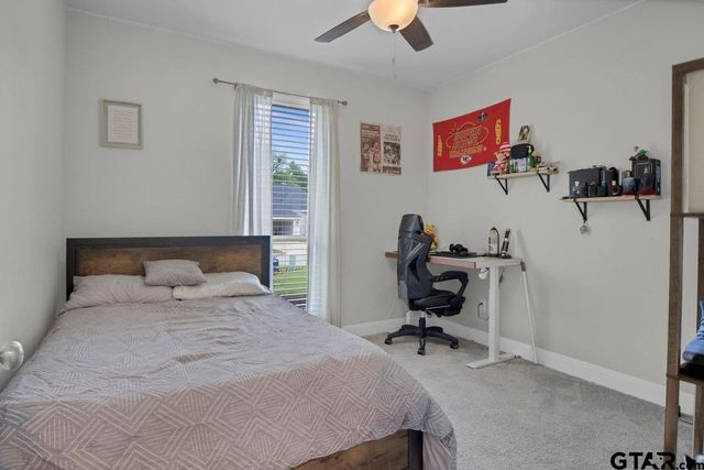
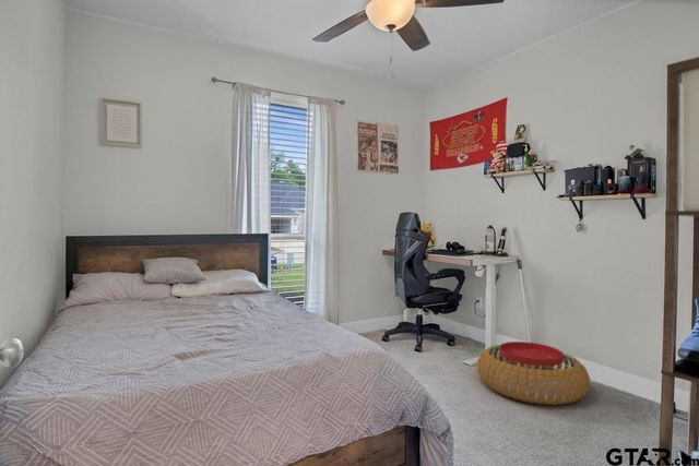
+ pouf (530, 368)
